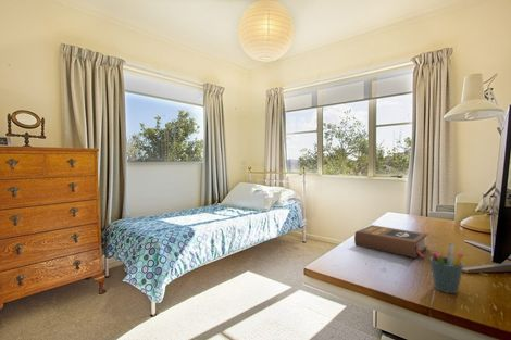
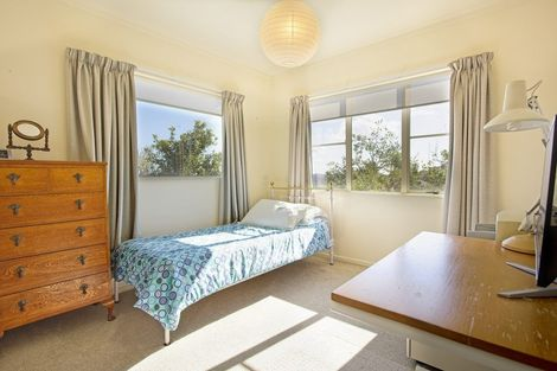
- pen holder (446, 267)
- book (392, 240)
